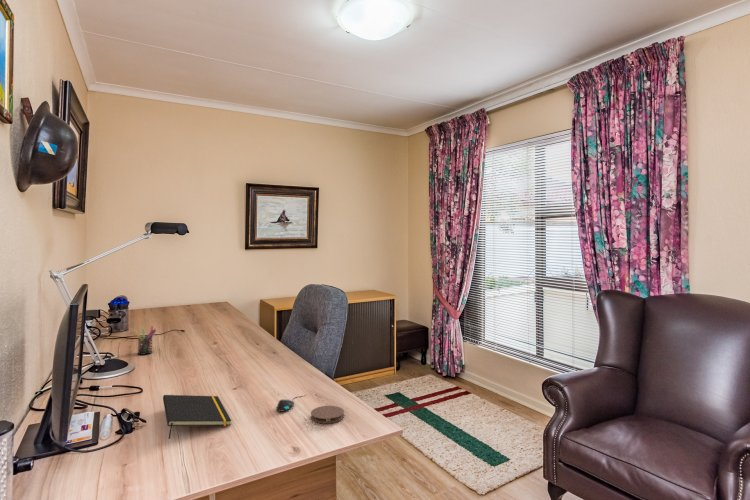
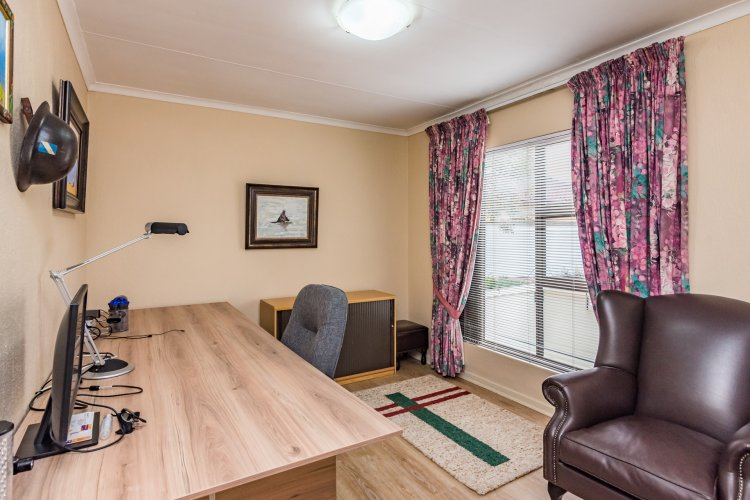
- mouse (293, 398)
- pen holder (145, 339)
- coaster (327, 414)
- notepad (195, 409)
